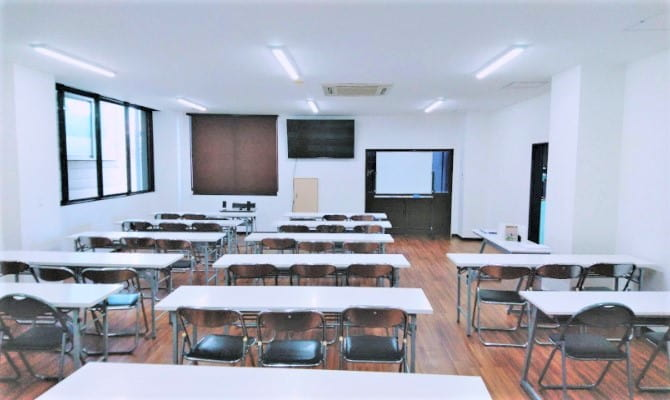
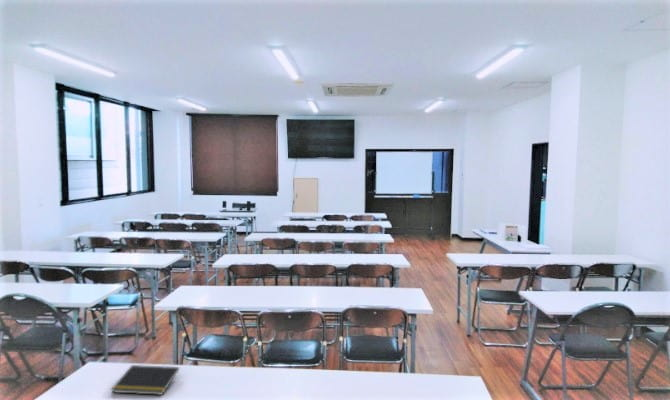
+ notepad (146, 379)
